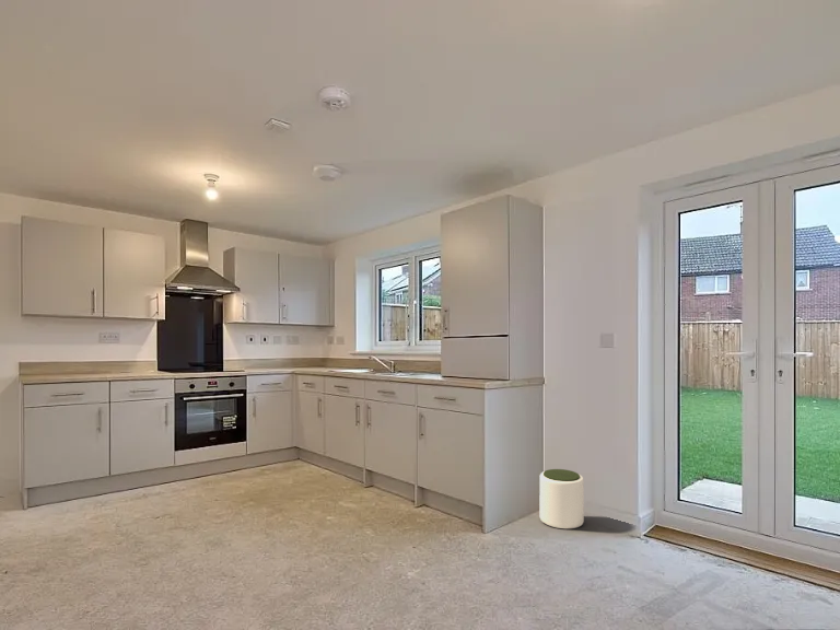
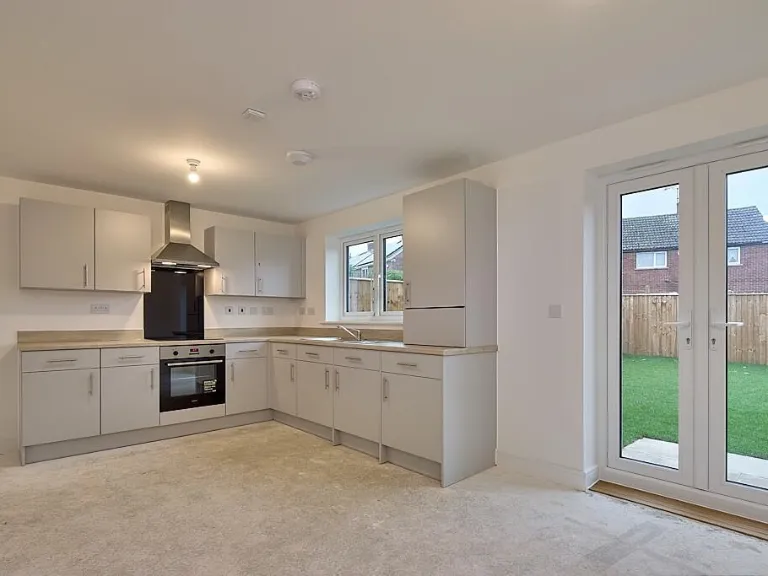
- plant pot (561, 498)
